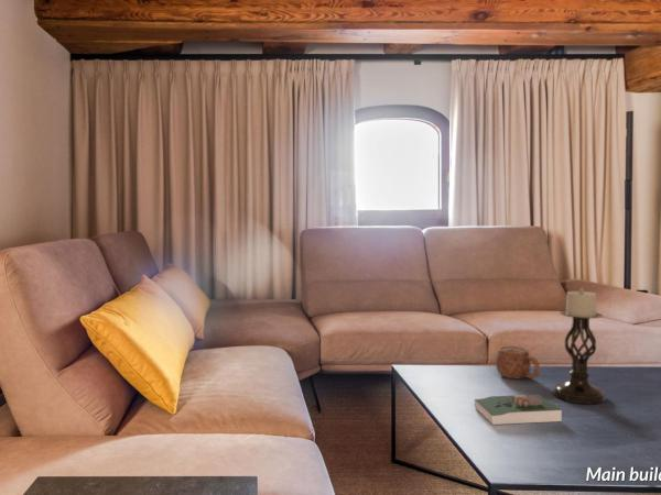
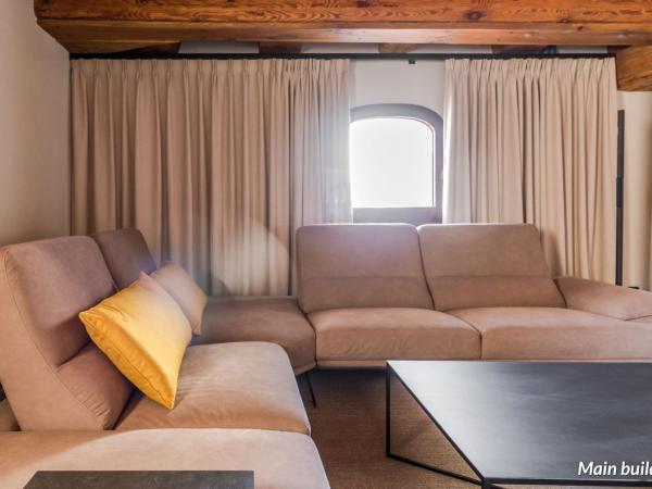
- mug (518, 363)
- candle holder (582, 341)
- book (516, 405)
